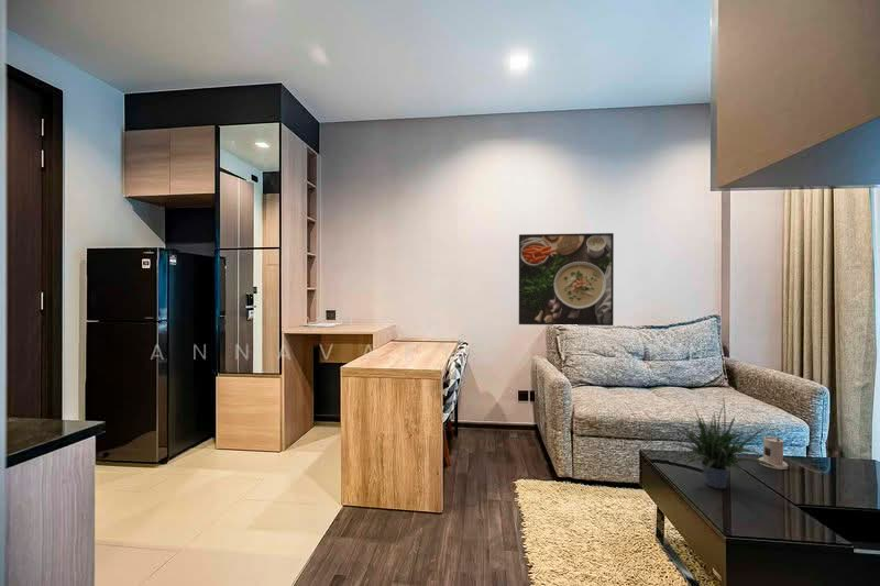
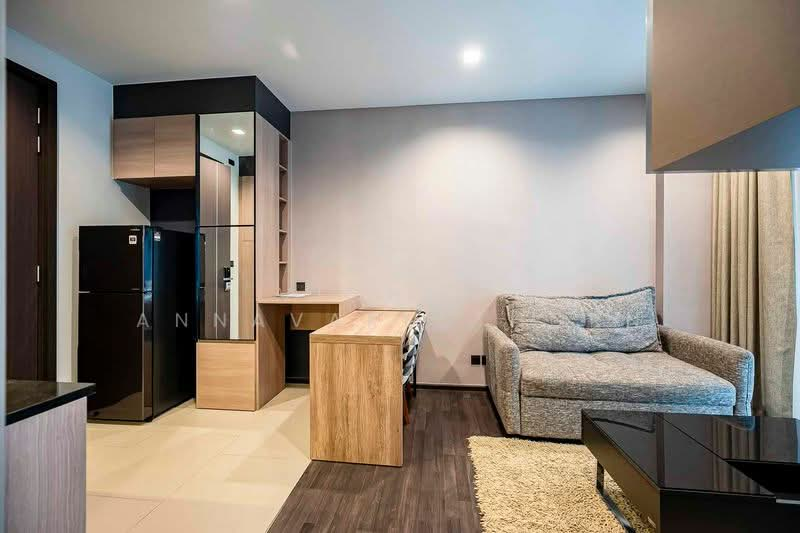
- candle (772, 450)
- potted plant (721, 442)
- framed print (564, 279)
